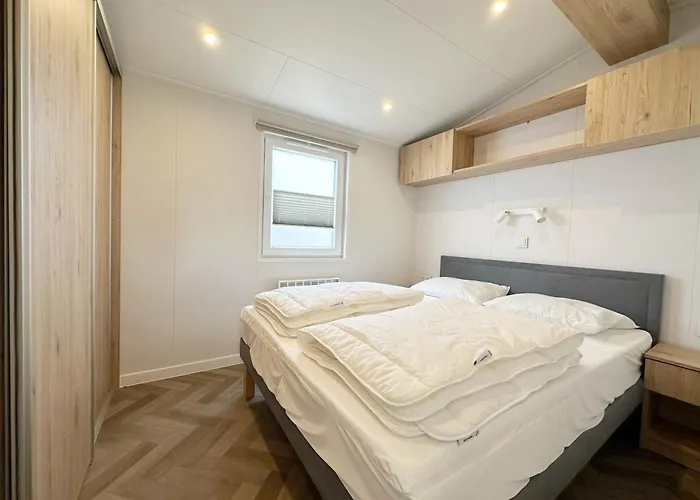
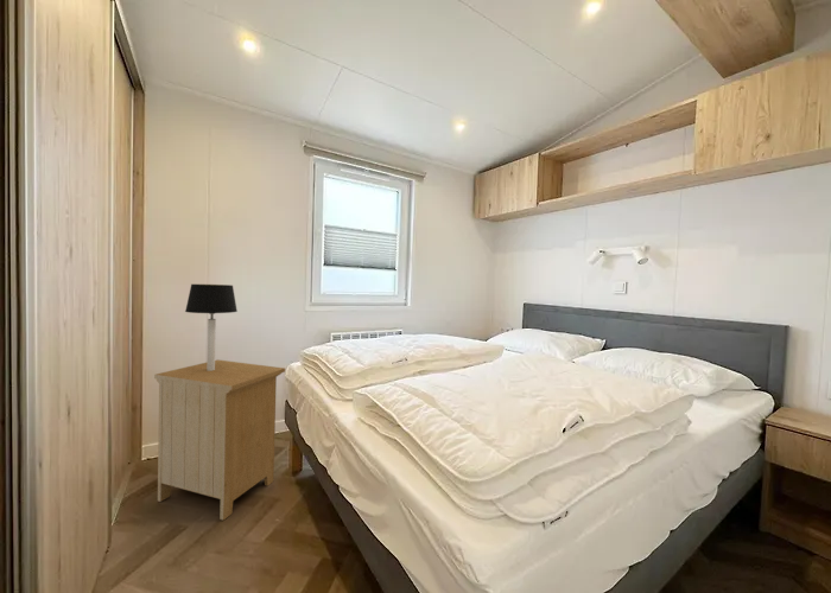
+ nightstand (222, 429)
+ table lamp (211, 326)
